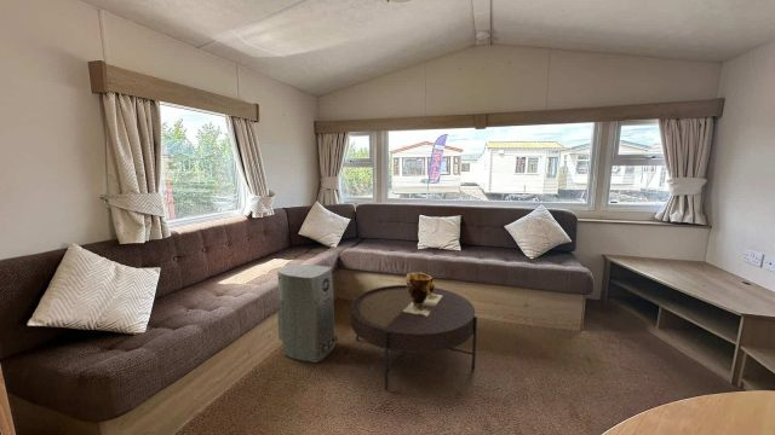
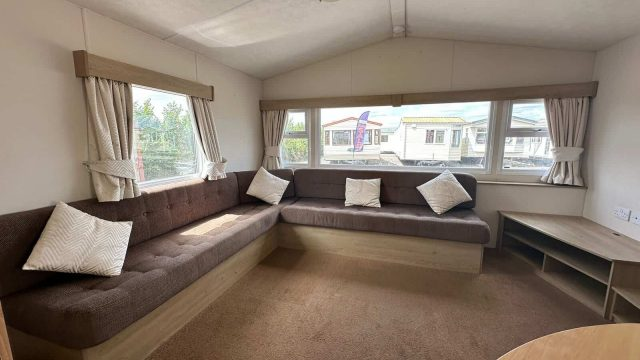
- clay pot (423, 286)
- coffee table (411, 329)
- air purifier (305, 309)
